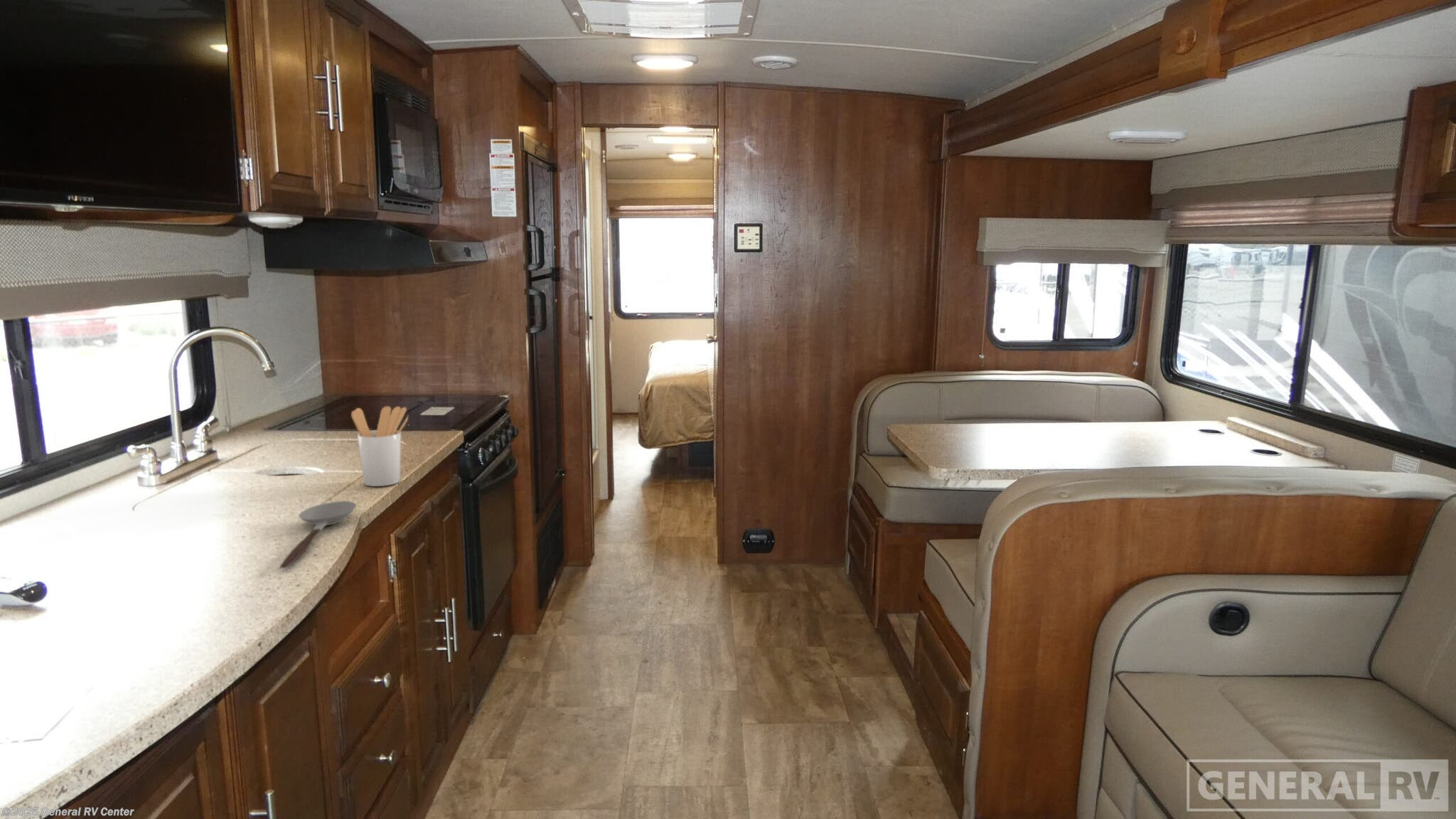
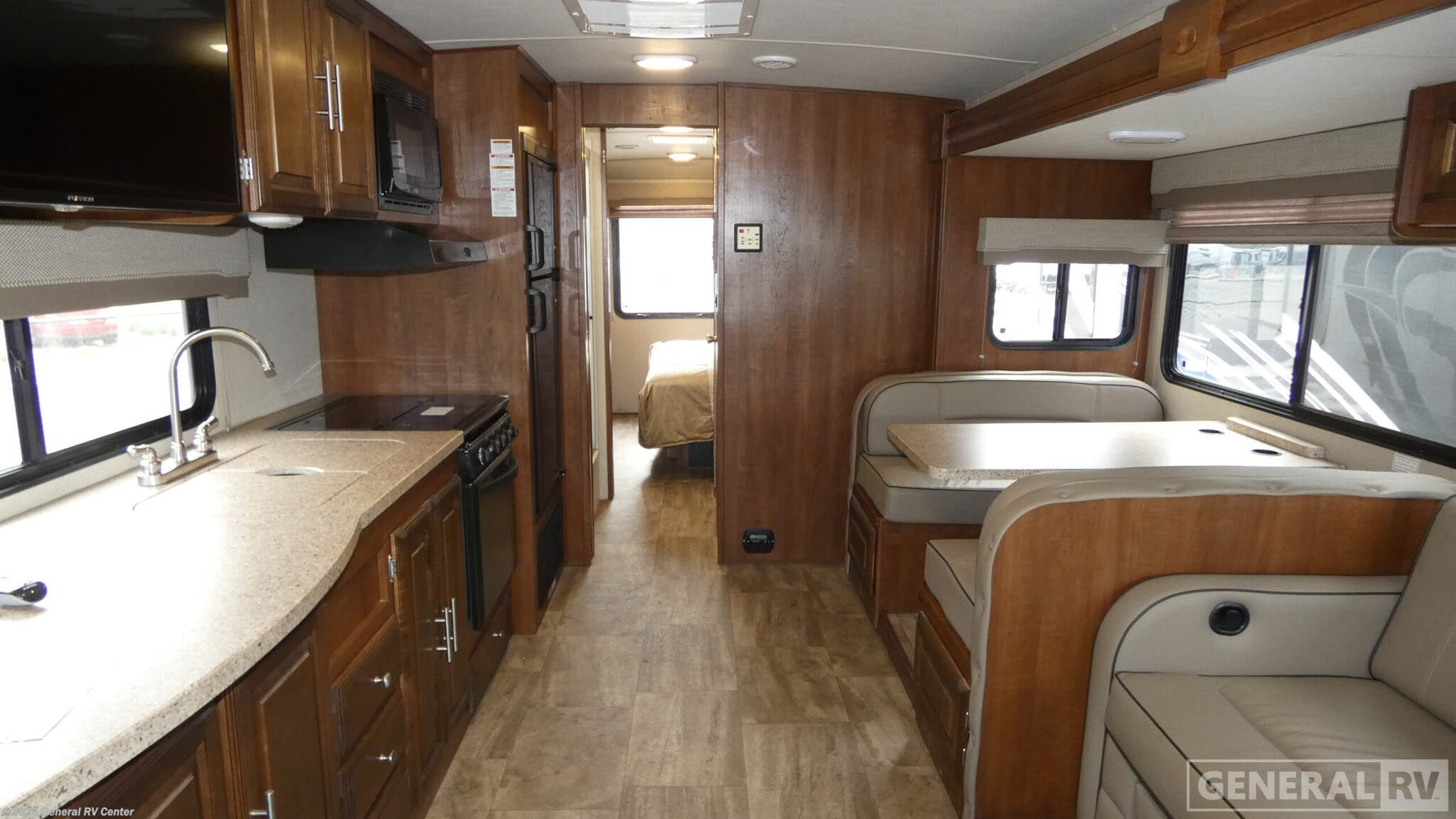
- utensil holder (385, 444)
- spoon (311, 532)
